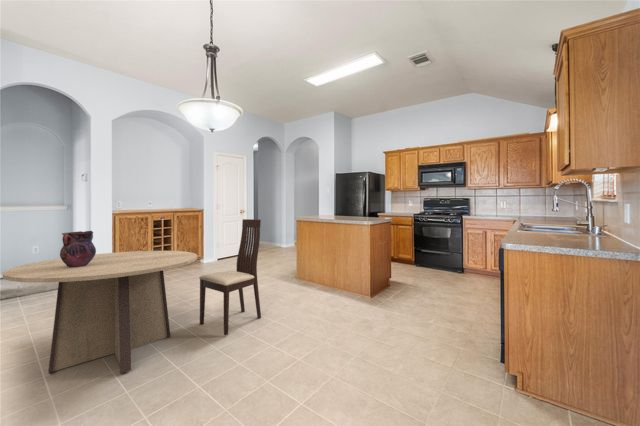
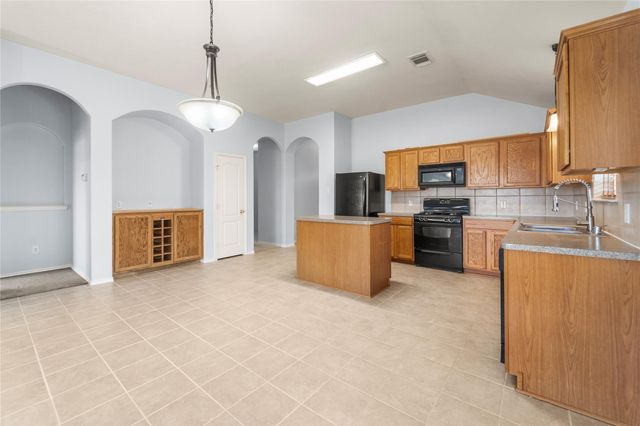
- chair (233, 271)
- vase (78, 248)
- dining table (116, 306)
